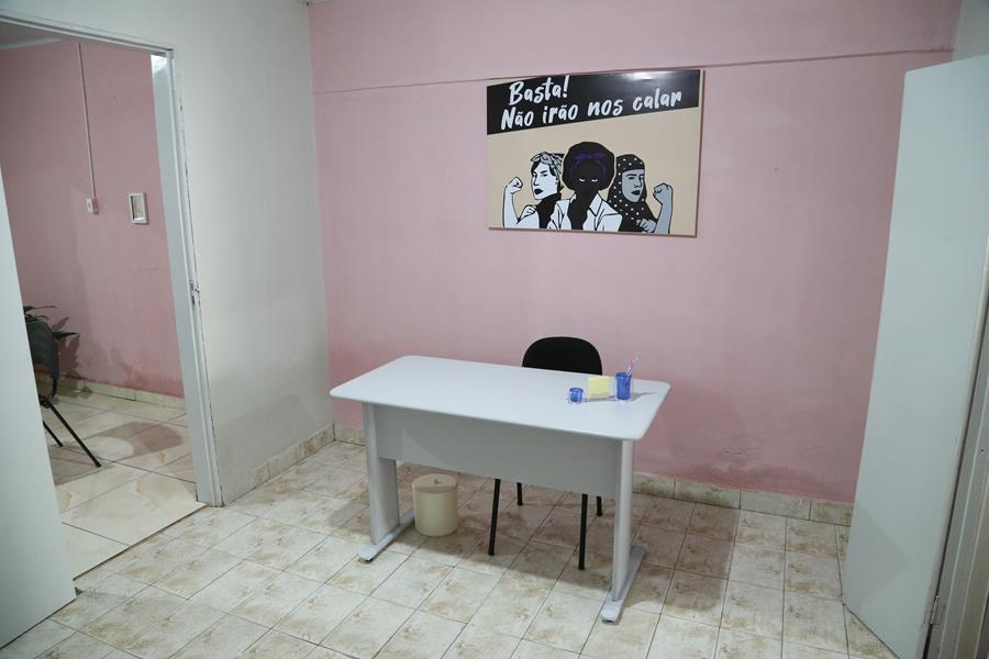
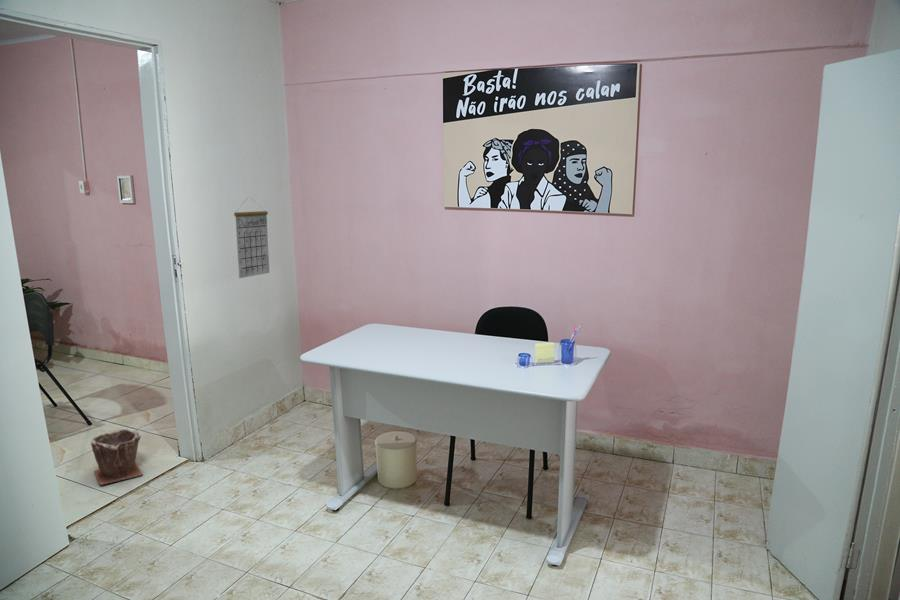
+ plant pot (116, 454)
+ calendar (252, 236)
